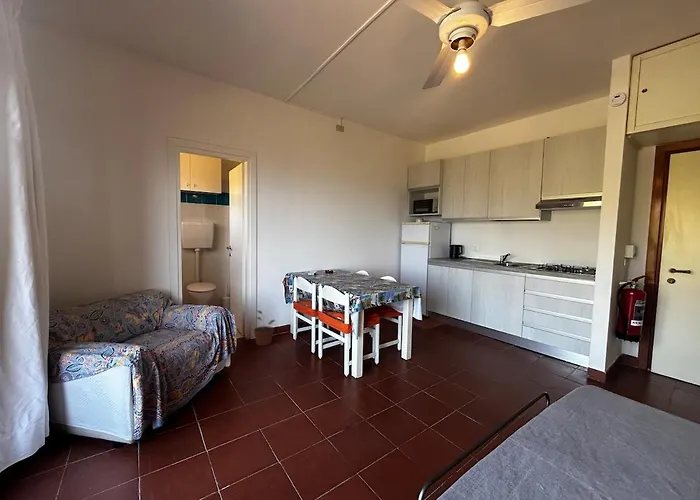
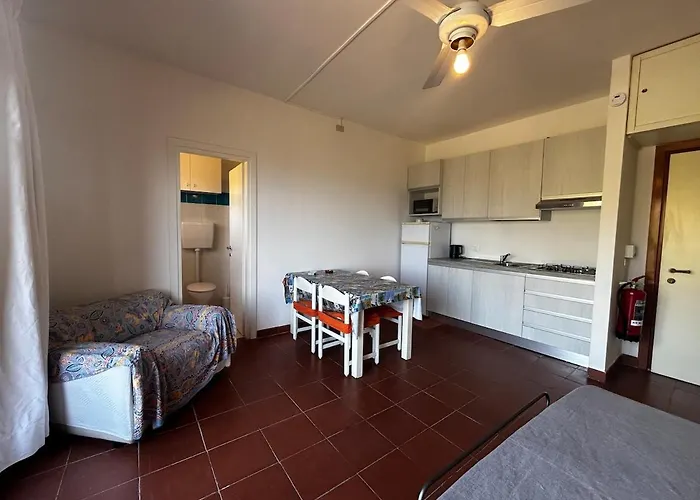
- potted plant (263, 327)
